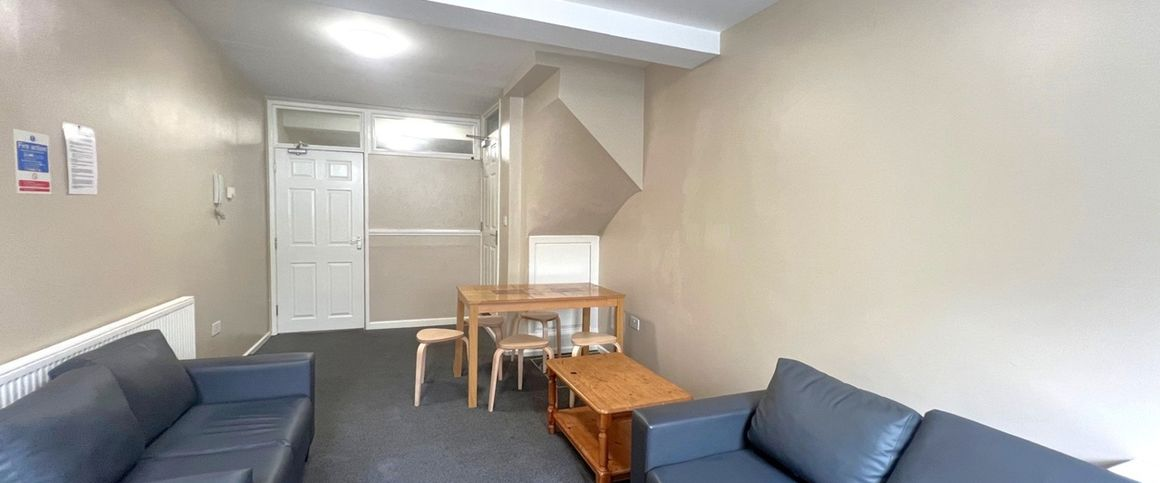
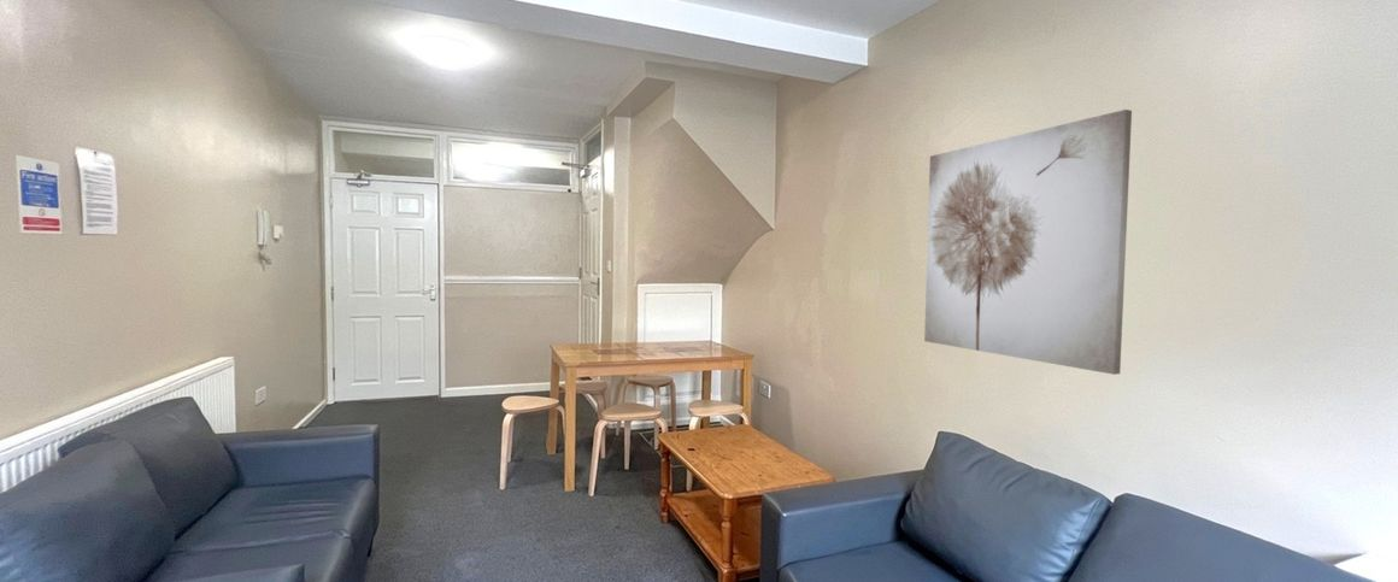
+ wall art (1009, 246)
